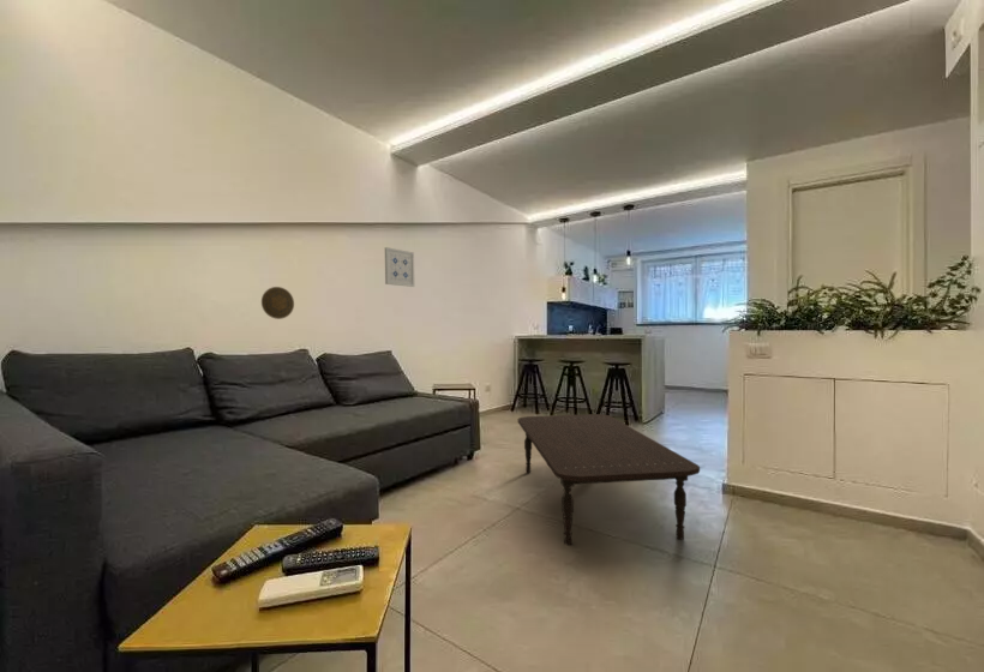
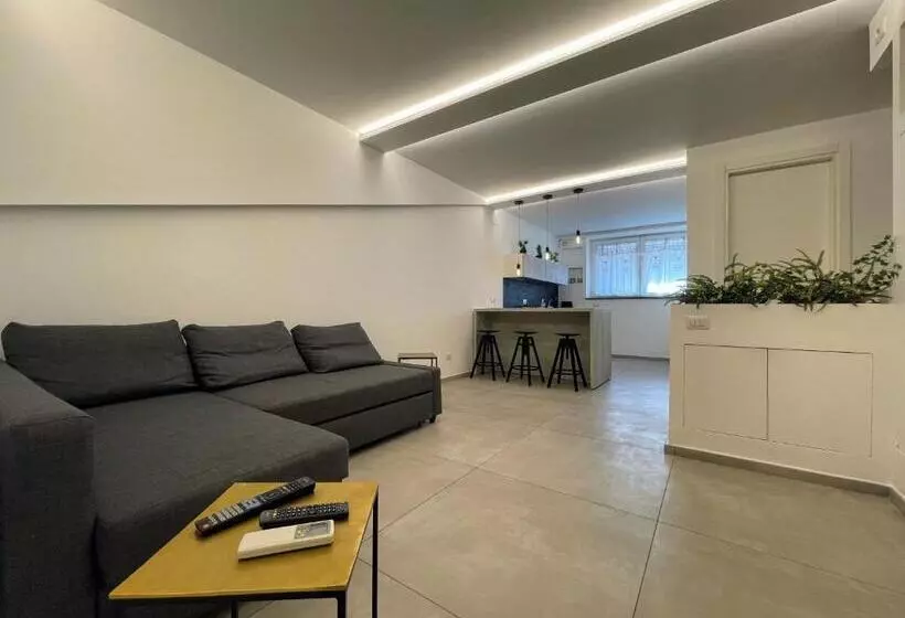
- coffee table (589, 468)
- decorative plate (278, 302)
- wall art (400, 268)
